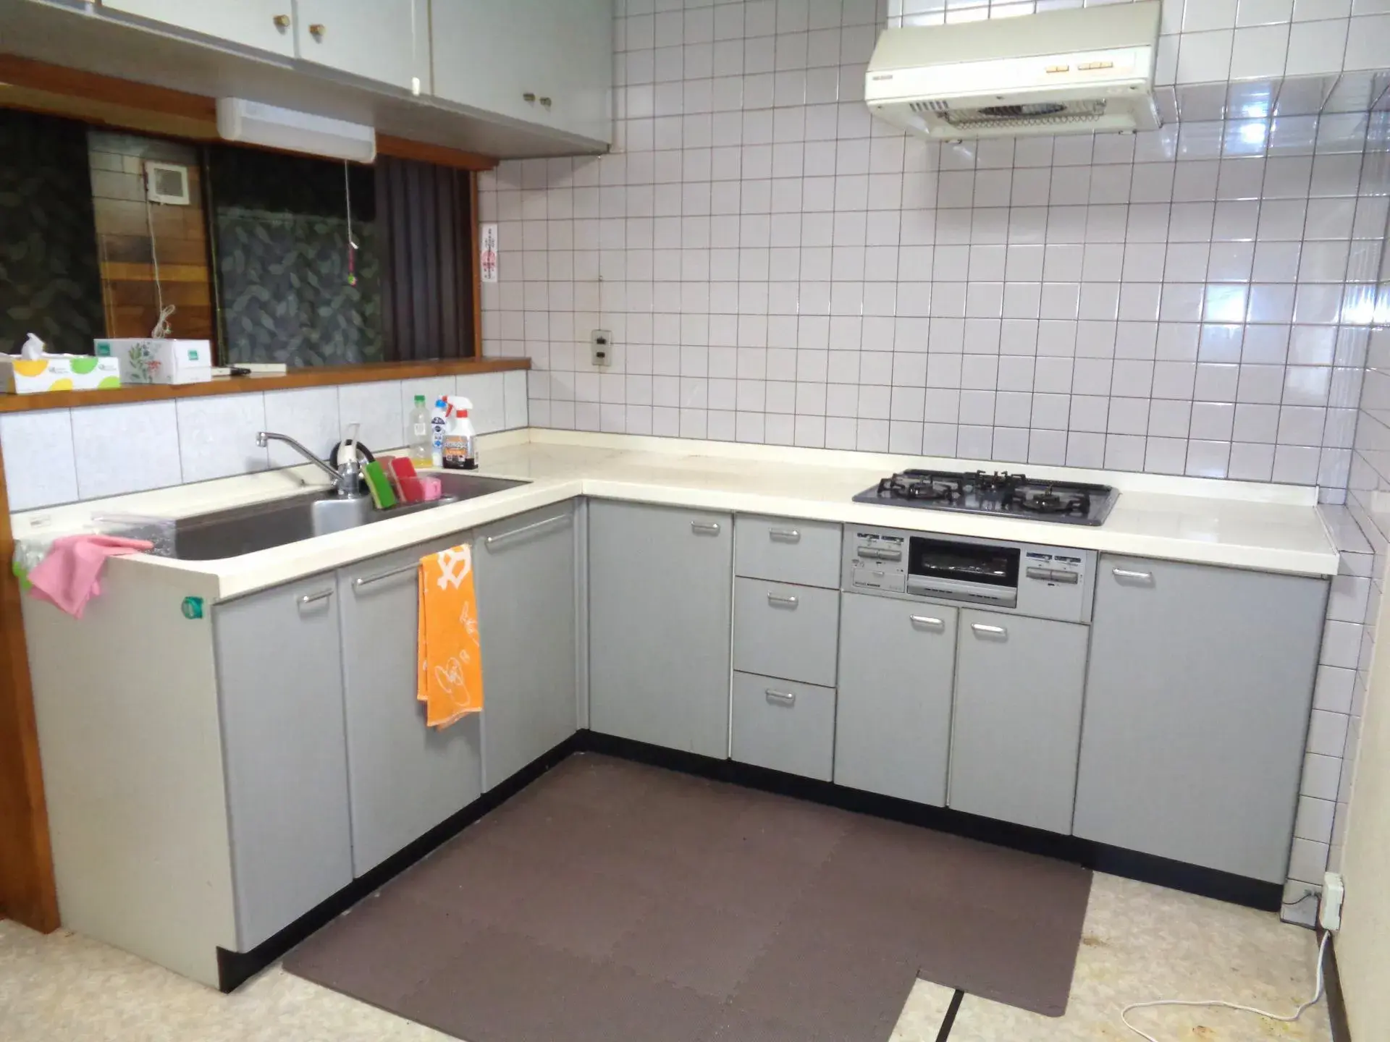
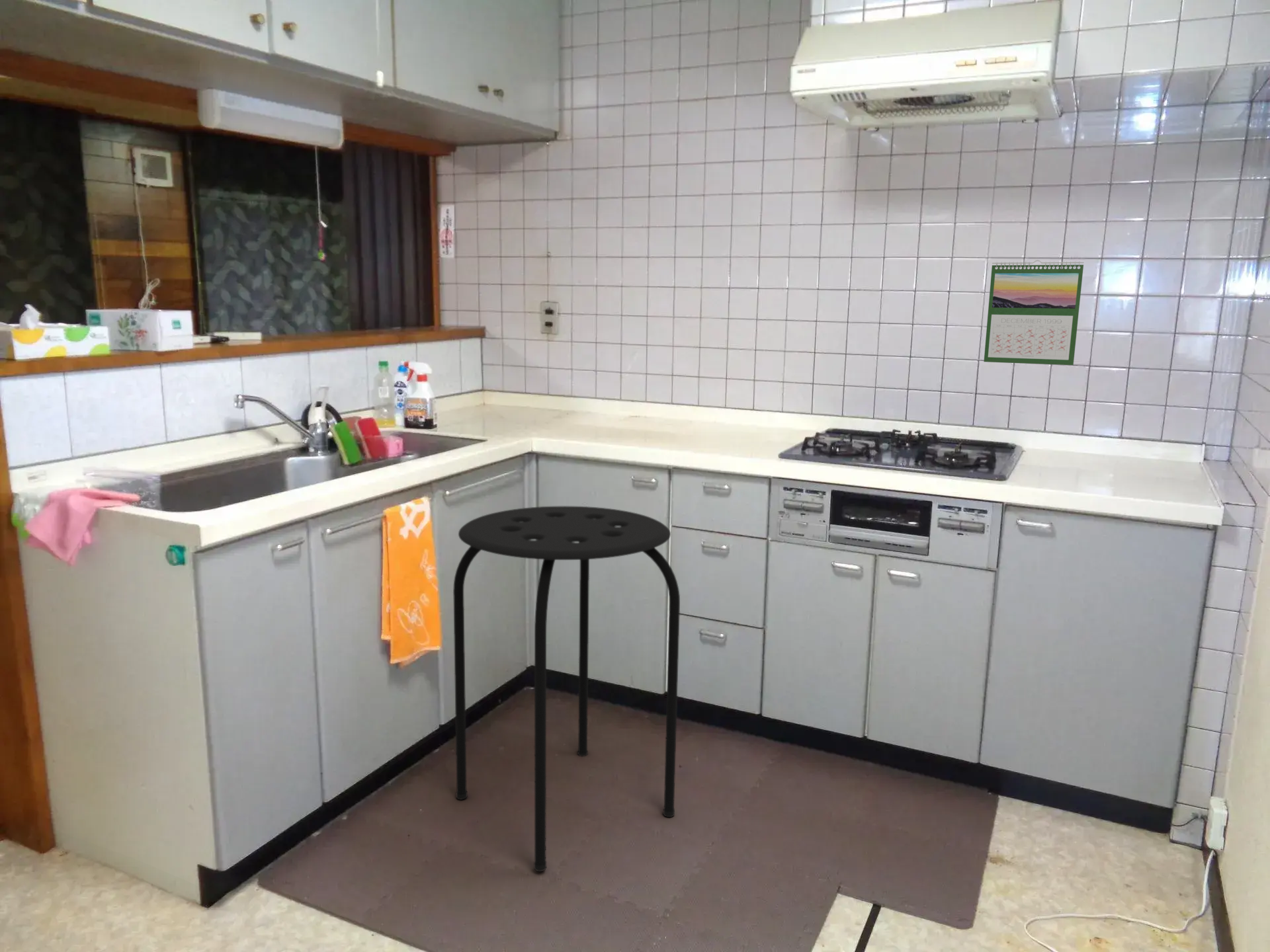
+ stool (579, 670)
+ calendar (1033, 312)
